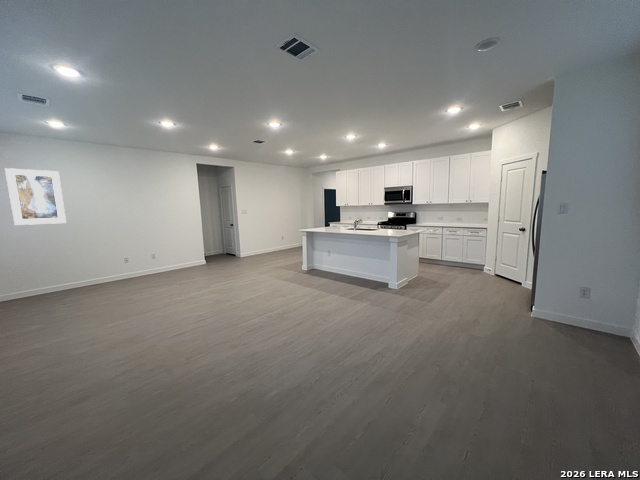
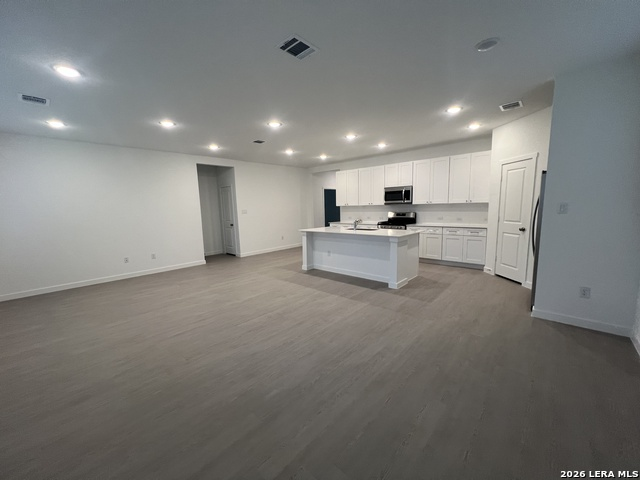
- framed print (37, 197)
